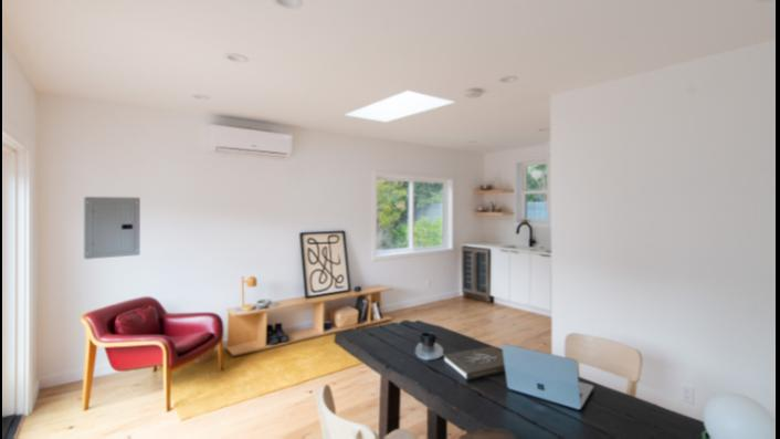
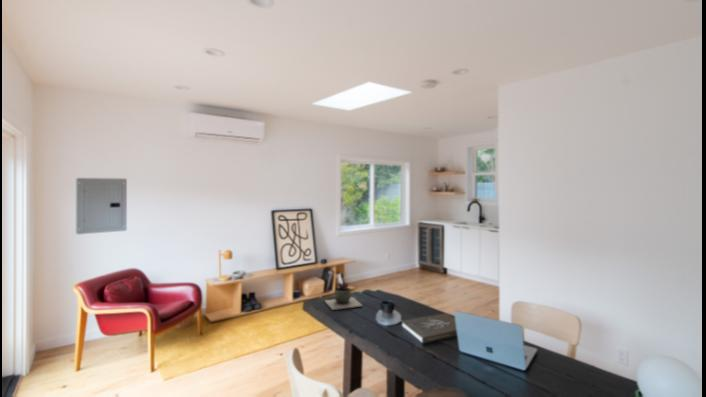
+ succulent plant (343, 293)
